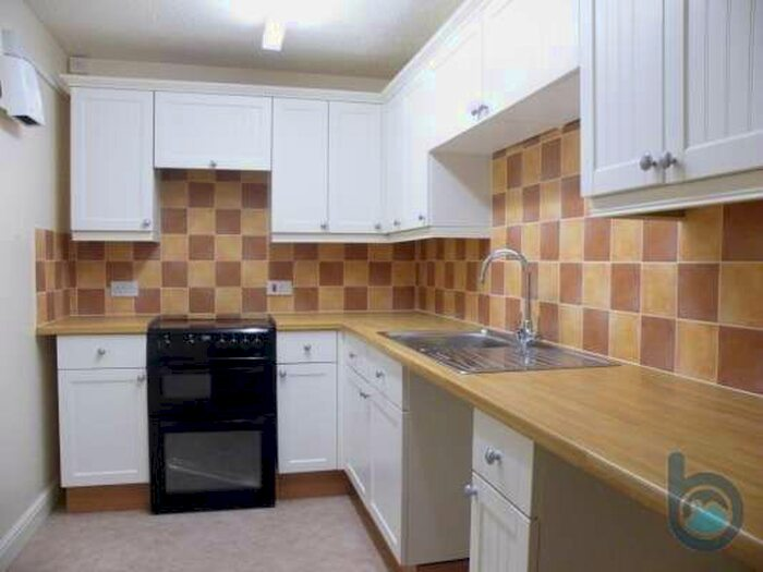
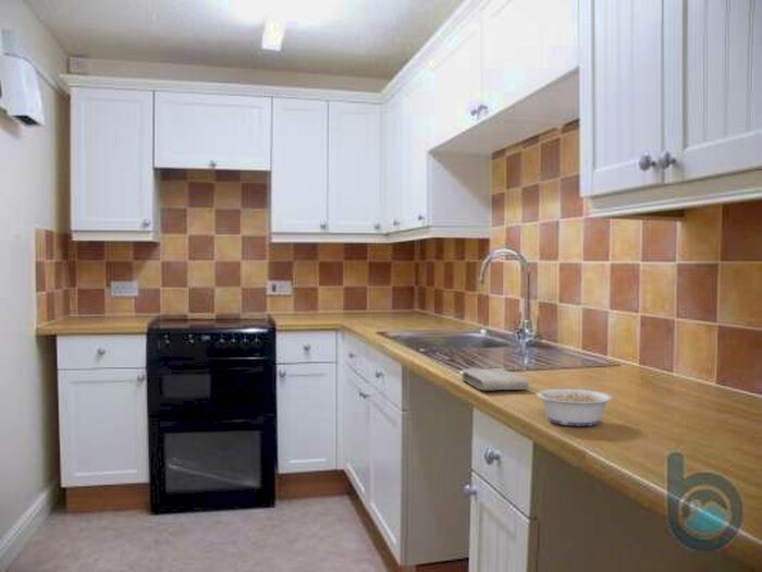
+ washcloth (492, 378)
+ legume (570, 405)
